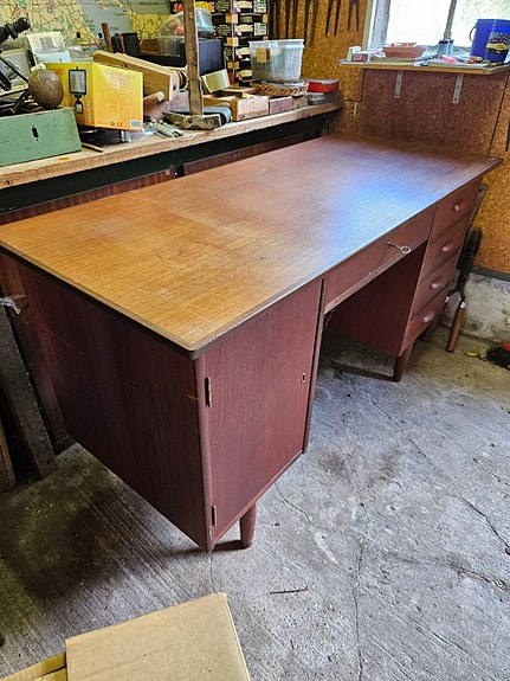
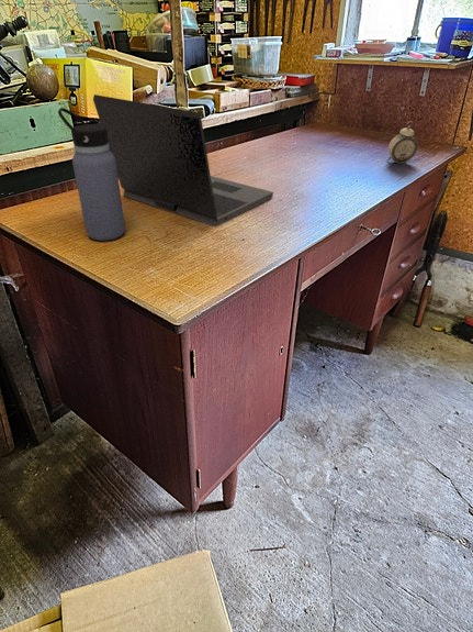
+ laptop (190, 149)
+ alarm clock (403, 142)
+ water bottle (94, 176)
